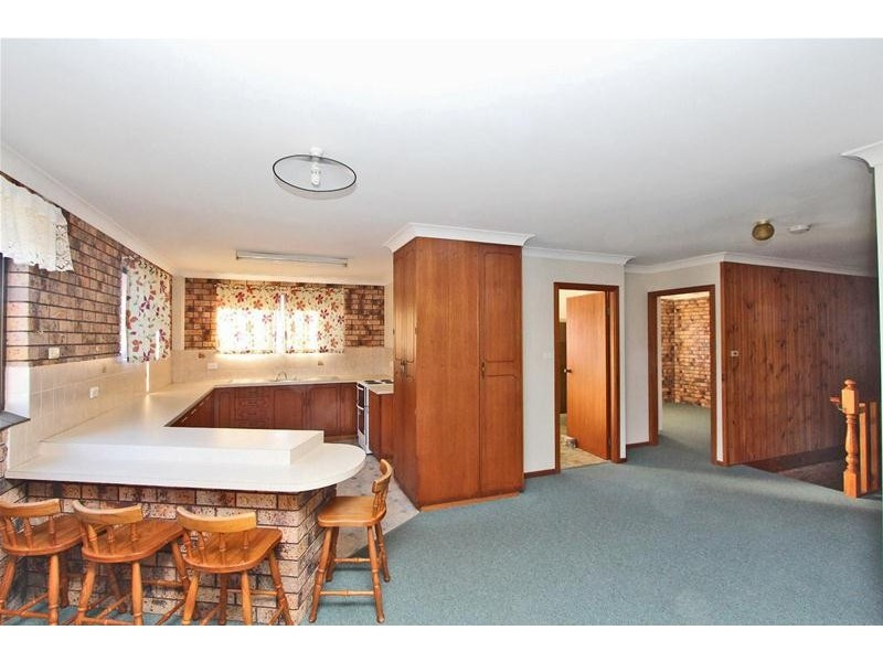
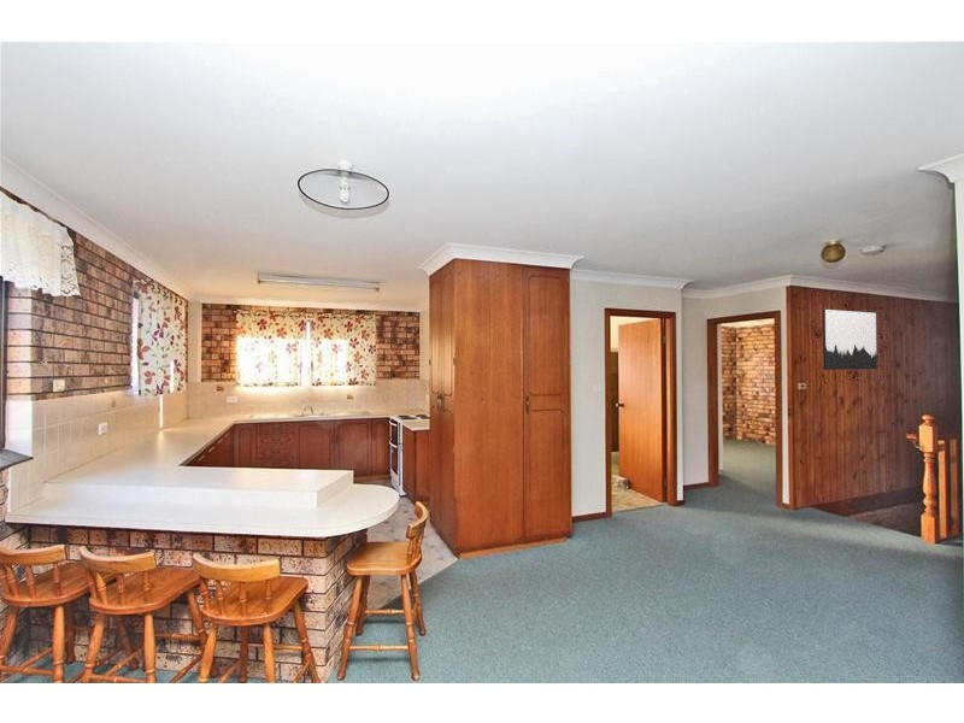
+ wall art (851, 340)
